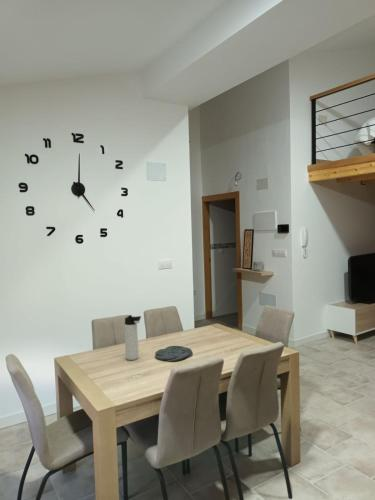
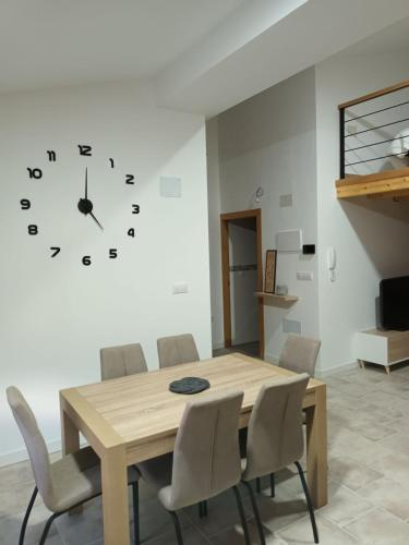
- thermos bottle (133, 337)
